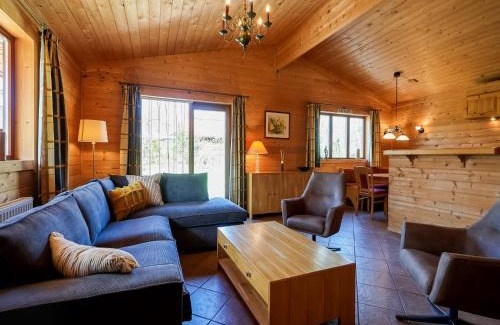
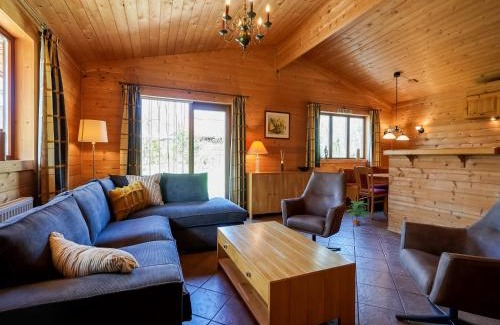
+ potted plant (358, 213)
